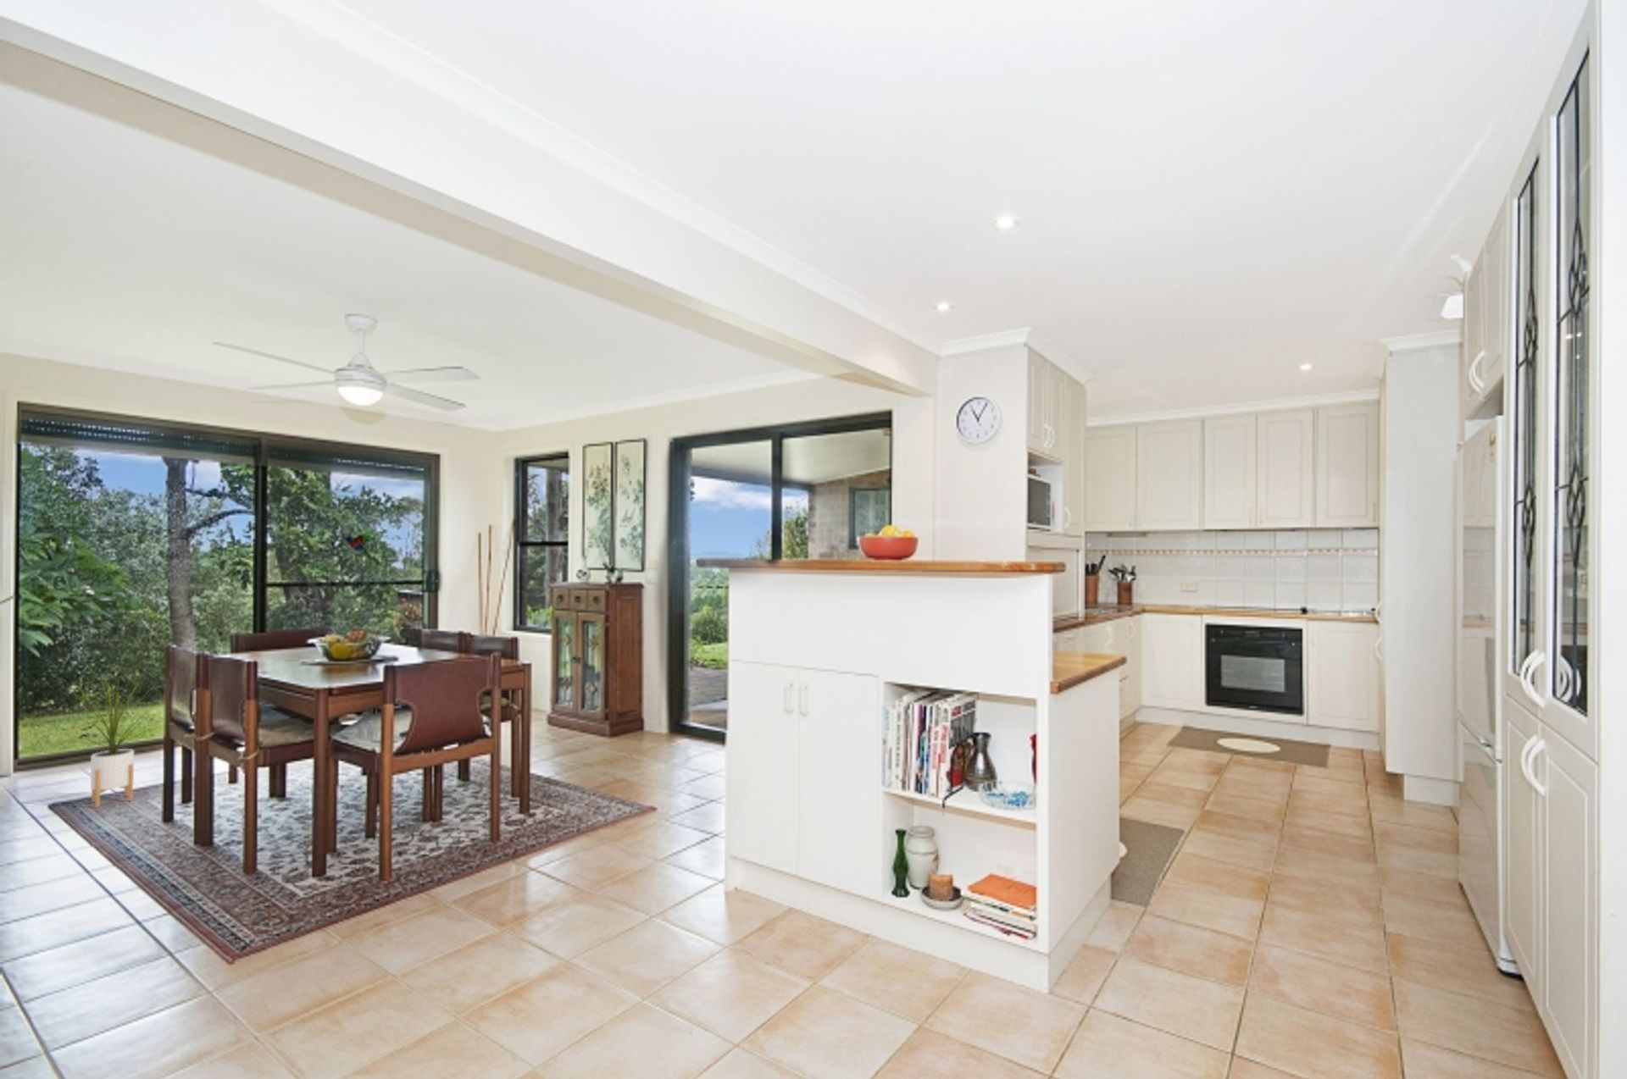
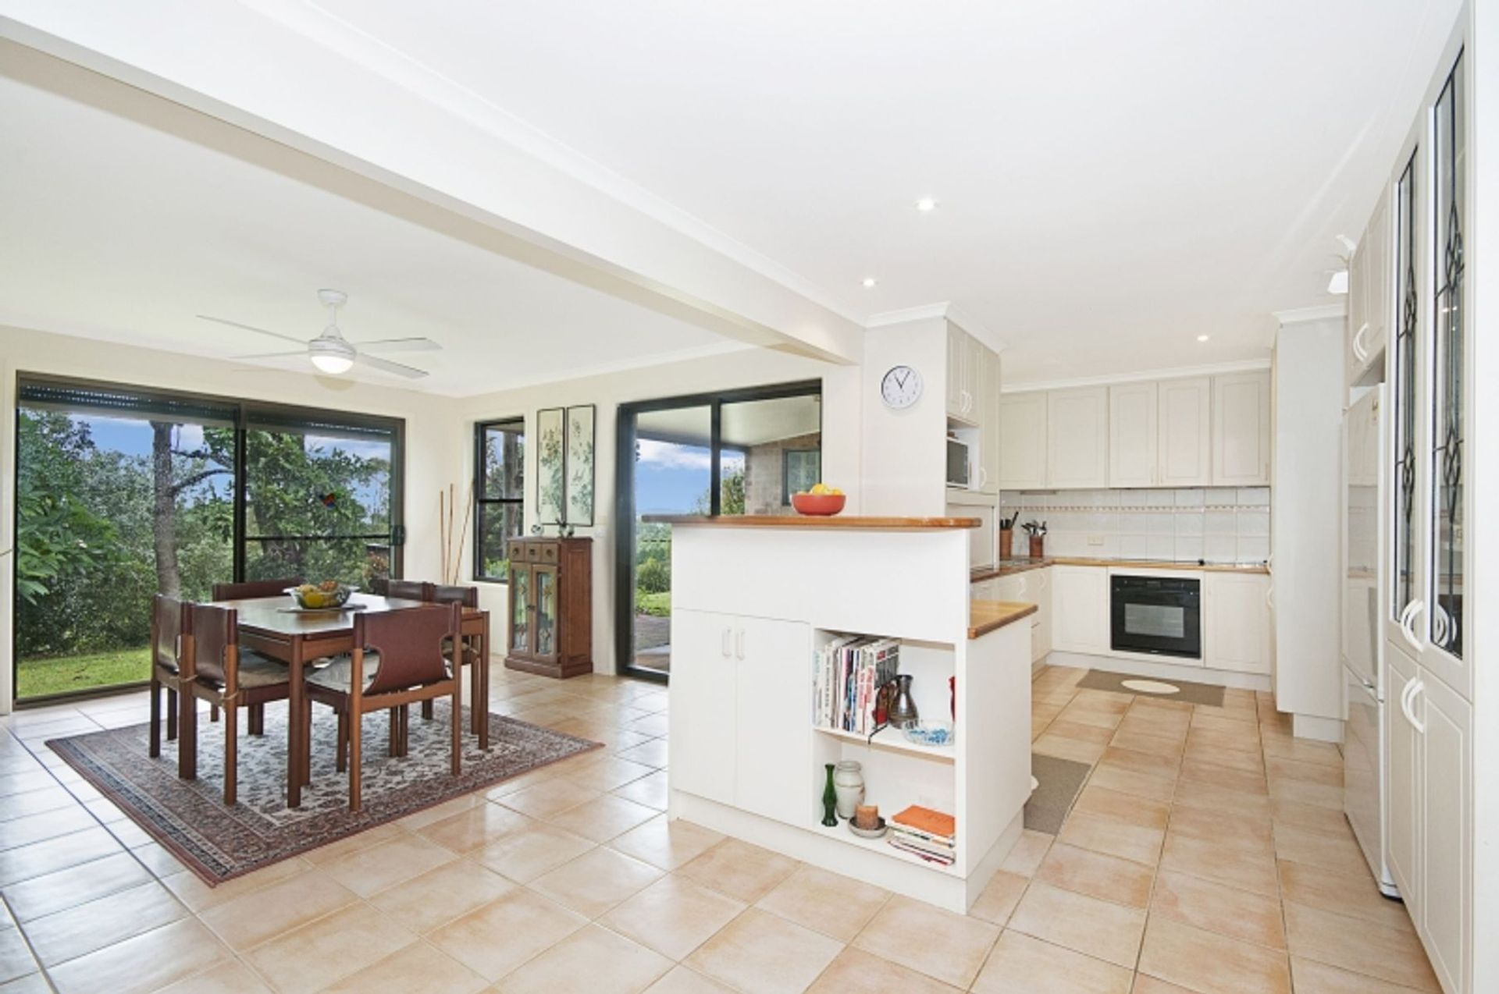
- house plant (114, 737)
